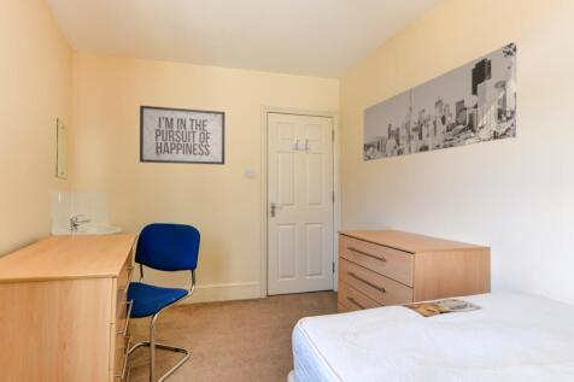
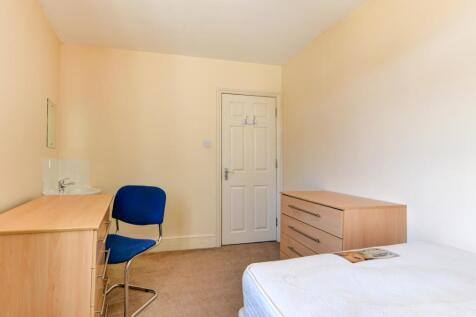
- mirror (183, 136)
- wall art (417, 119)
